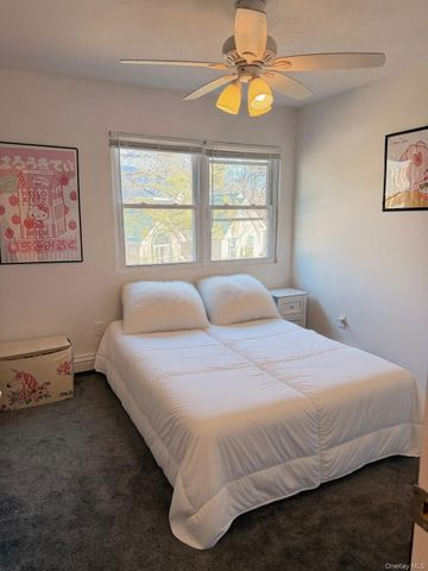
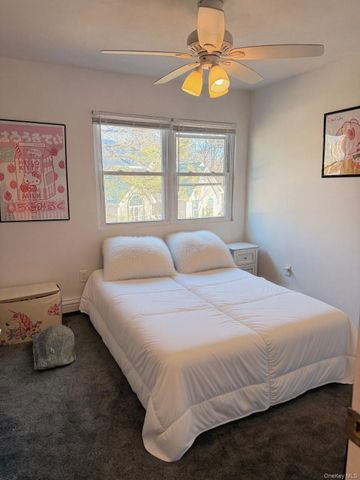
+ buddha head (53, 337)
